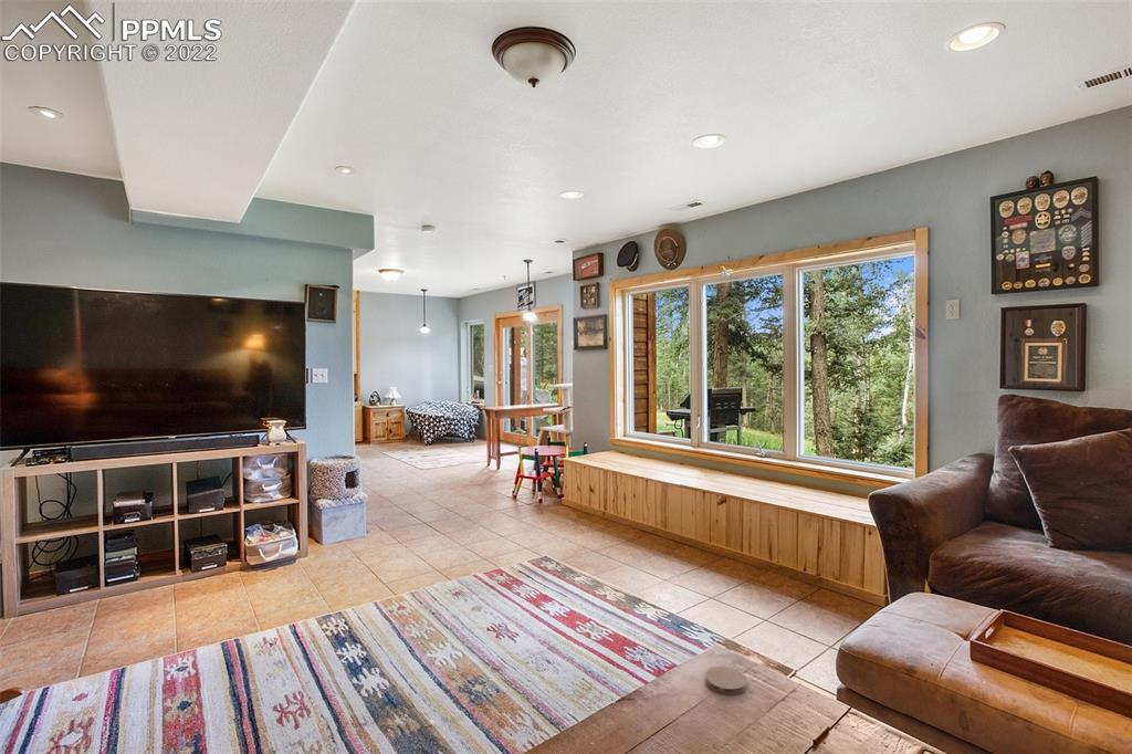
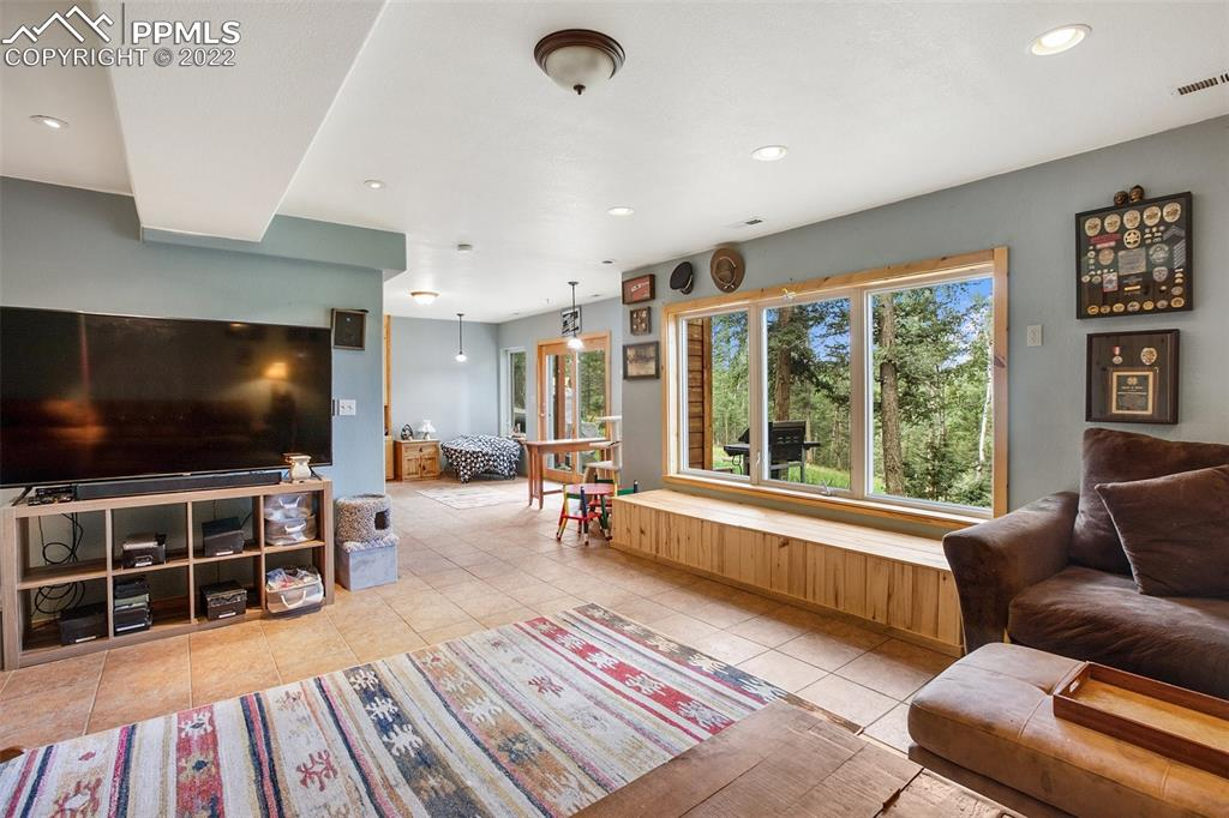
- coaster (725, 680)
